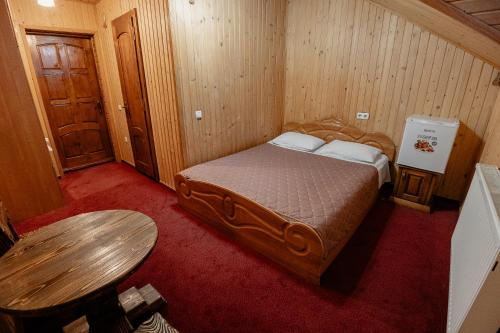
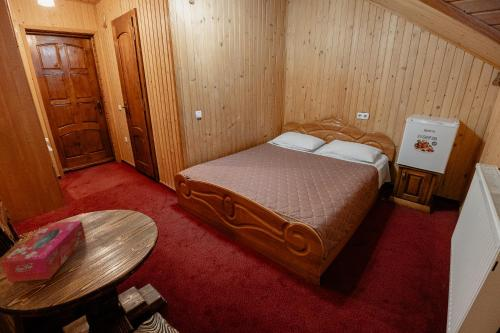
+ tissue box (49, 248)
